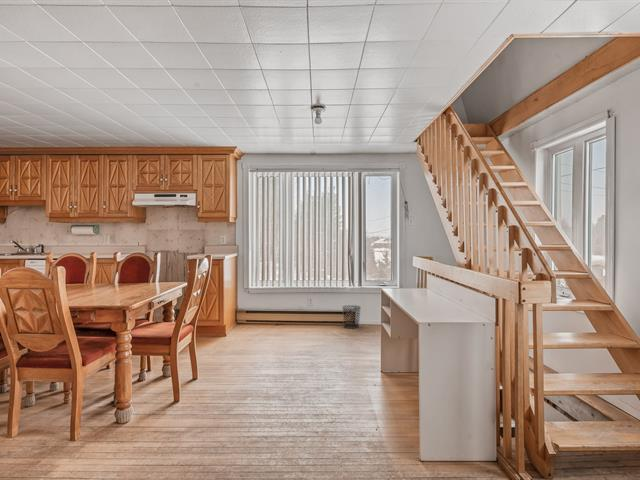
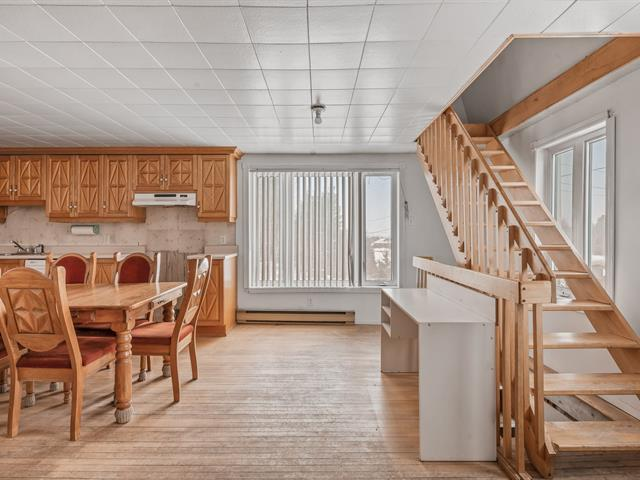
- waste bin (351, 316)
